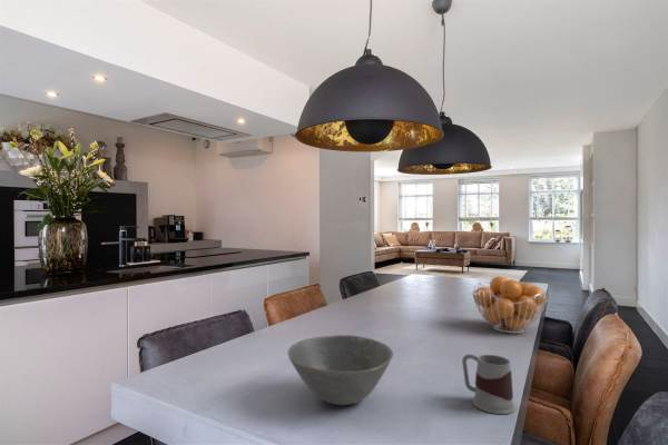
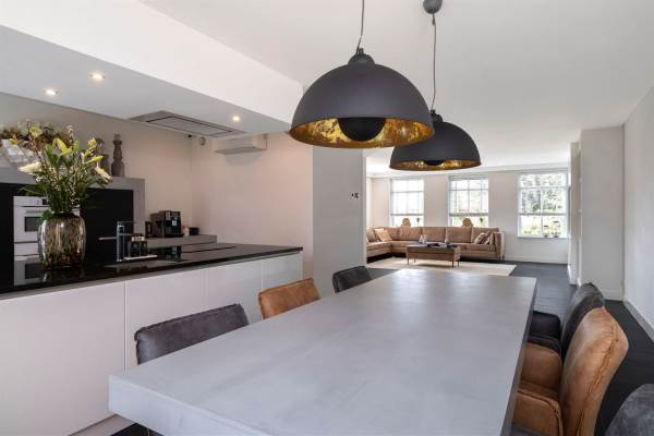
- bowl (340, 373)
- mug (487, 379)
- fruit basket (508, 303)
